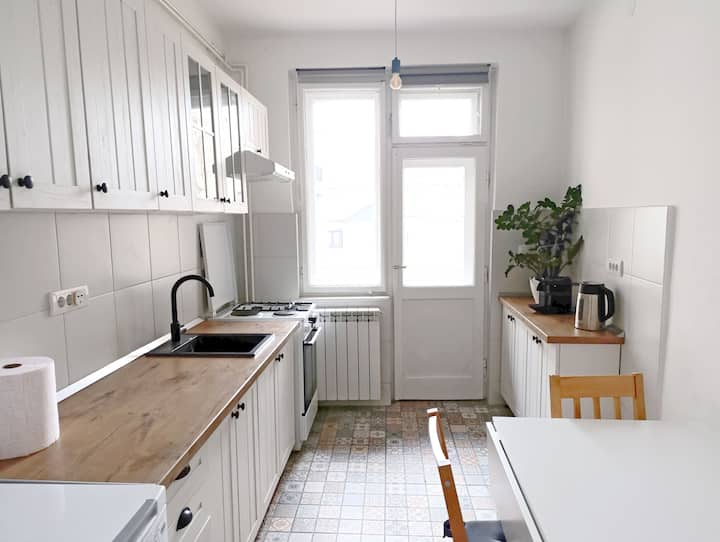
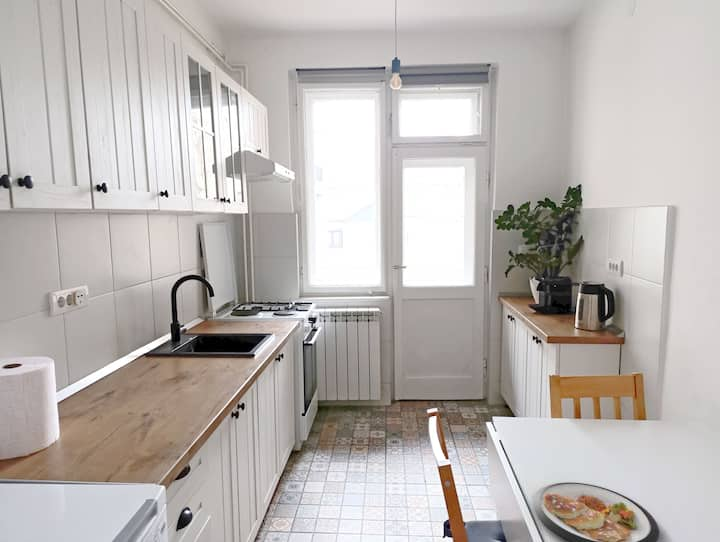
+ dish (592, 511)
